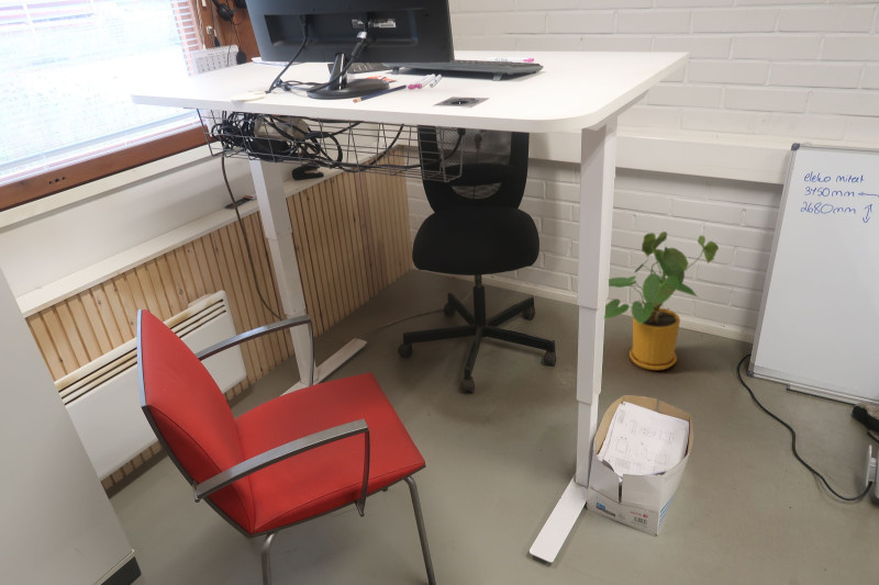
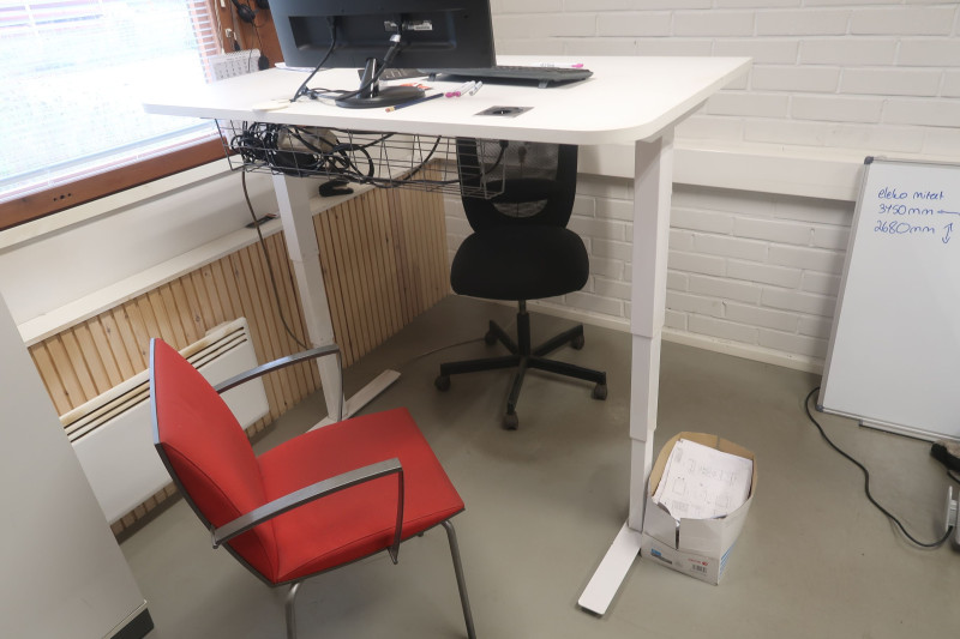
- house plant (654, 303)
